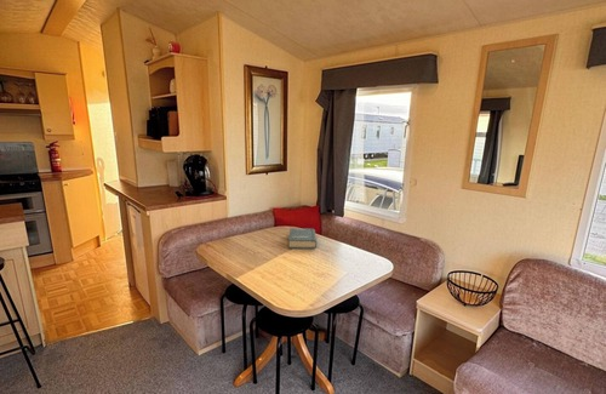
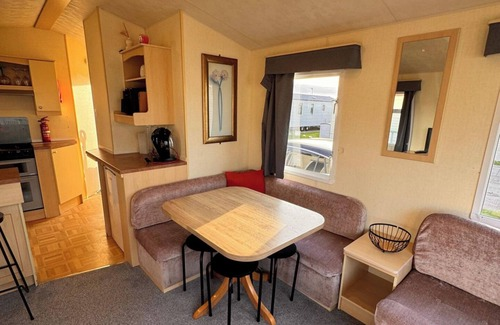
- hardback book (302, 238)
